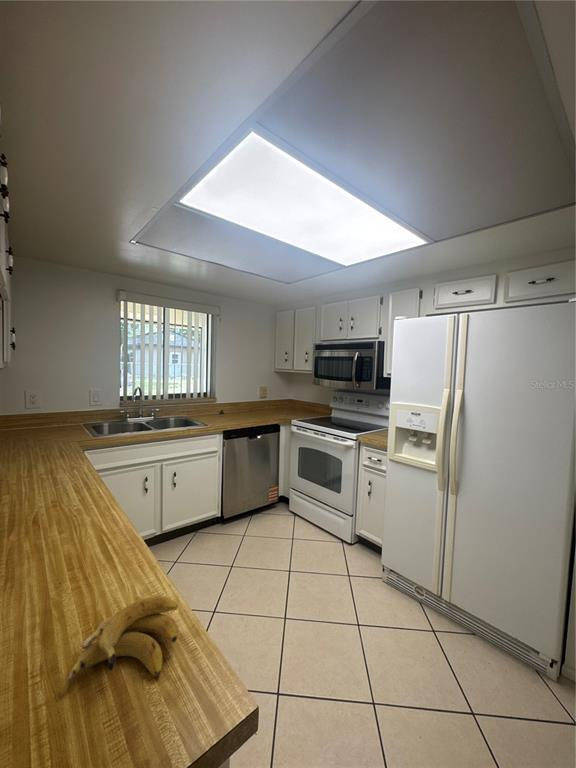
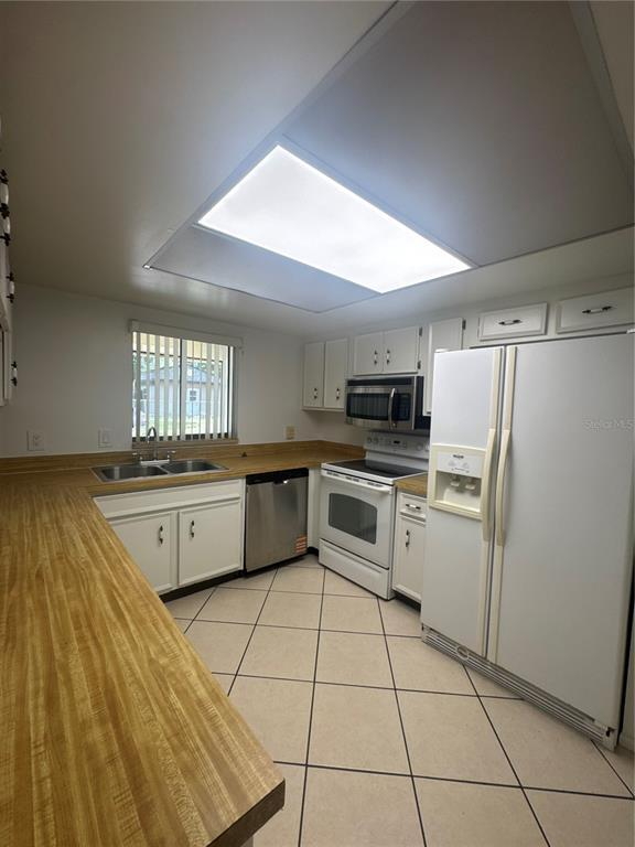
- banana (131, 639)
